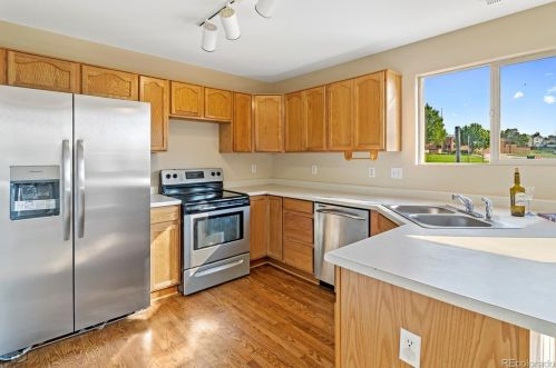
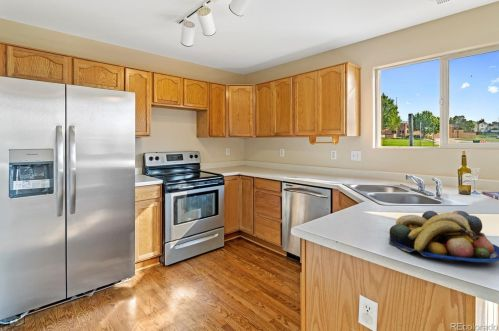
+ fruit bowl (443, 228)
